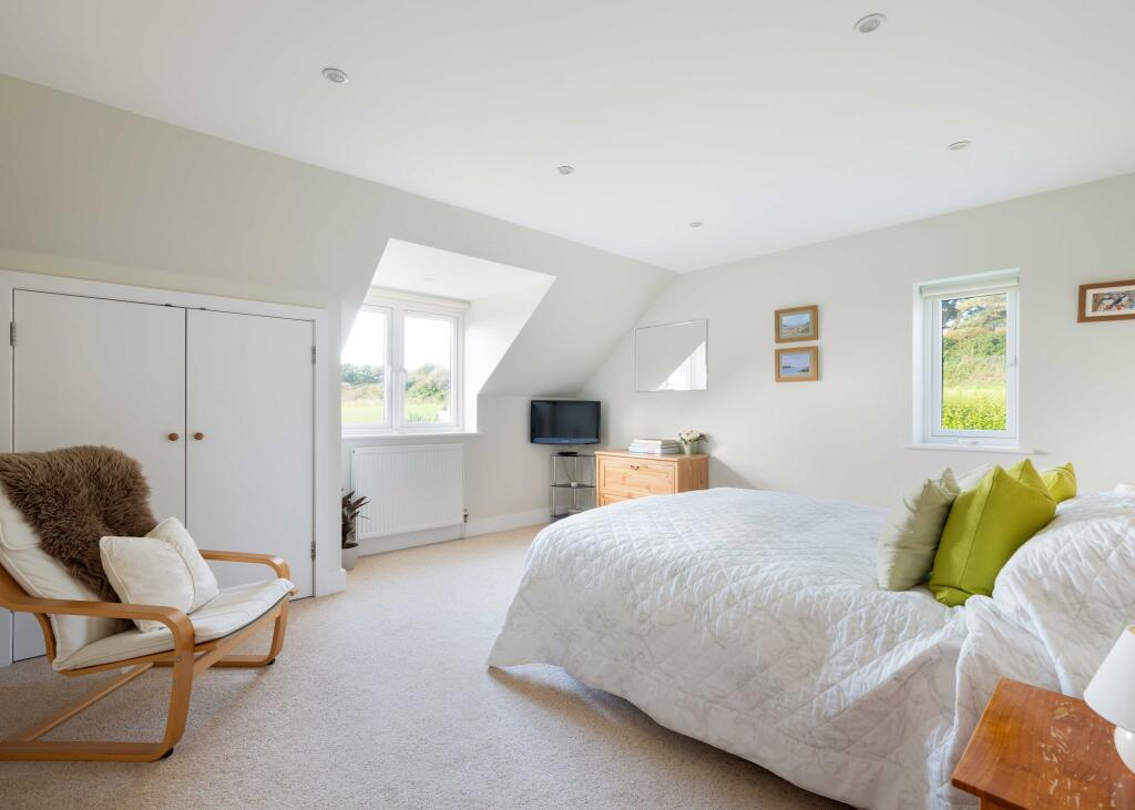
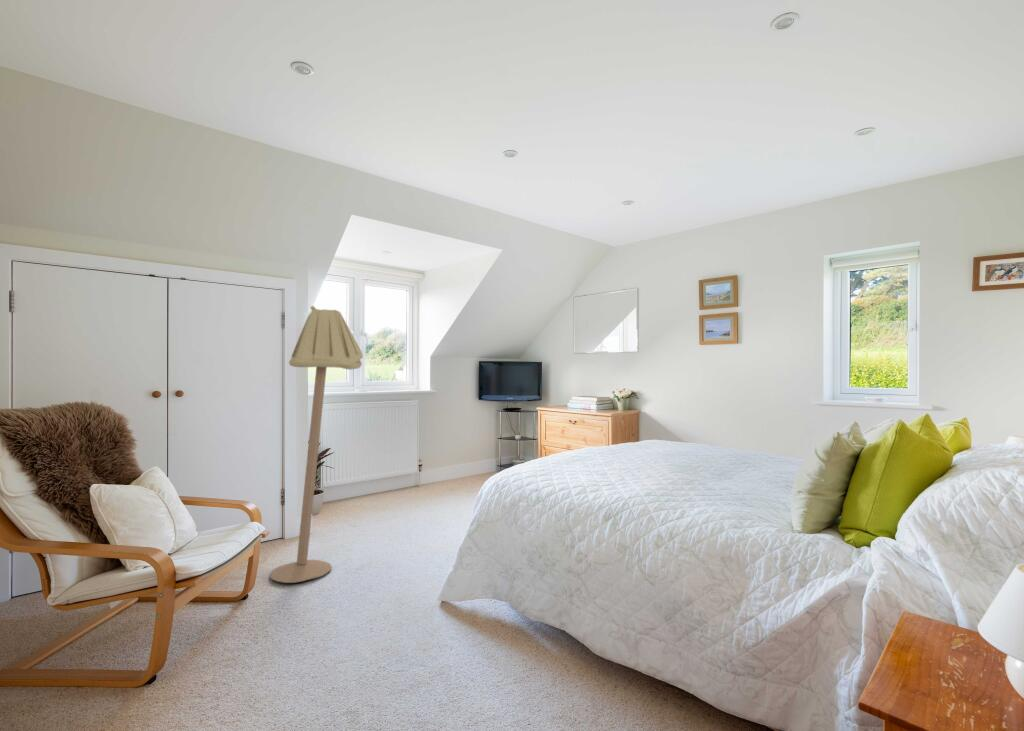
+ floor lamp (317, 438)
